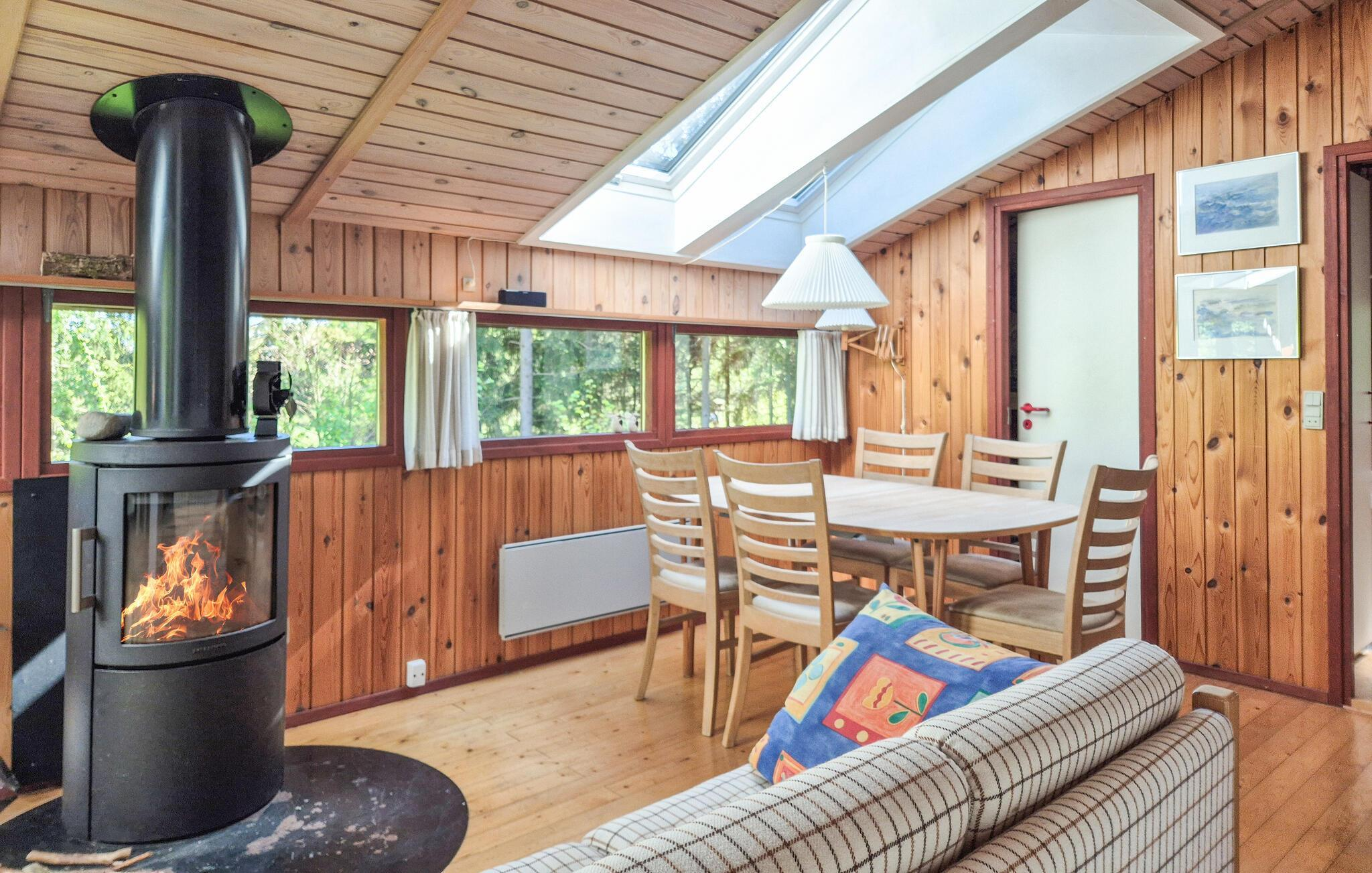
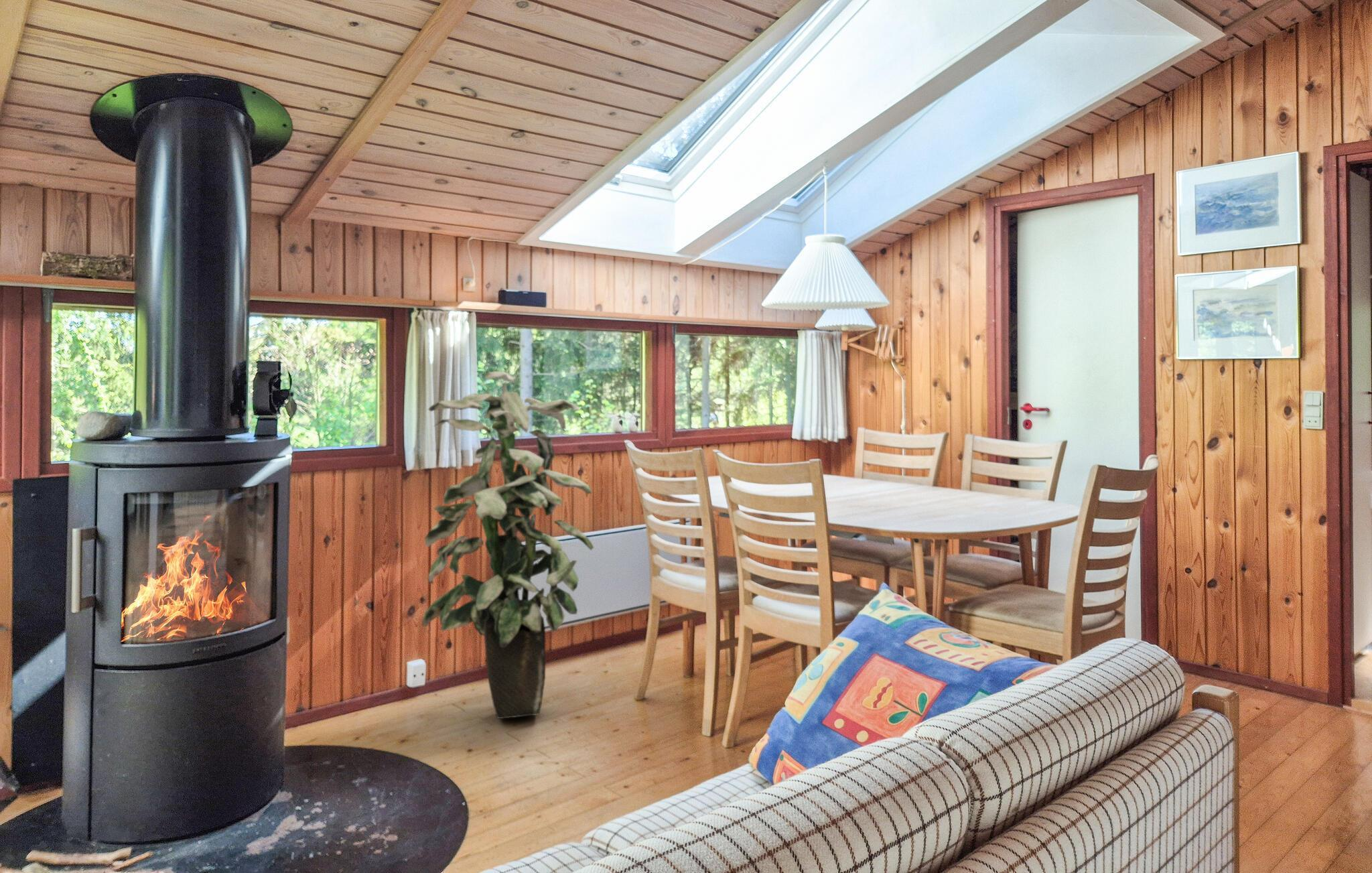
+ indoor plant (504, 543)
